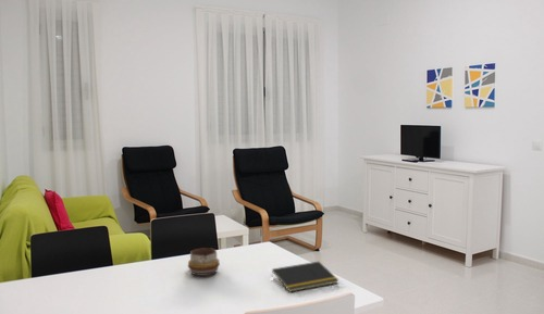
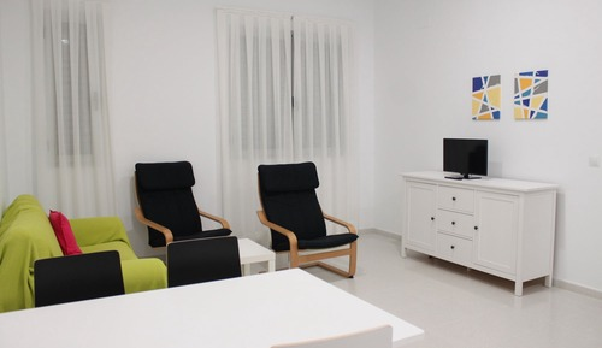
- decorative bowl (203, 262)
- notepad (305, 275)
